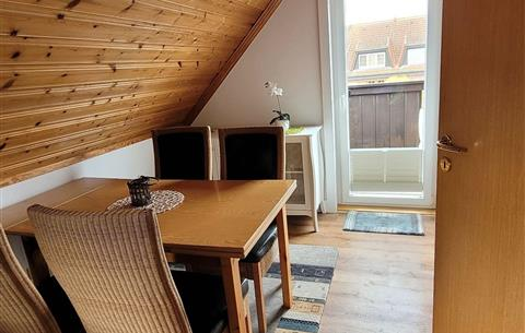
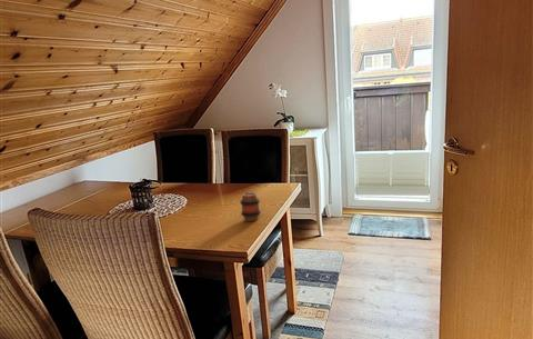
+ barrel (250, 207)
